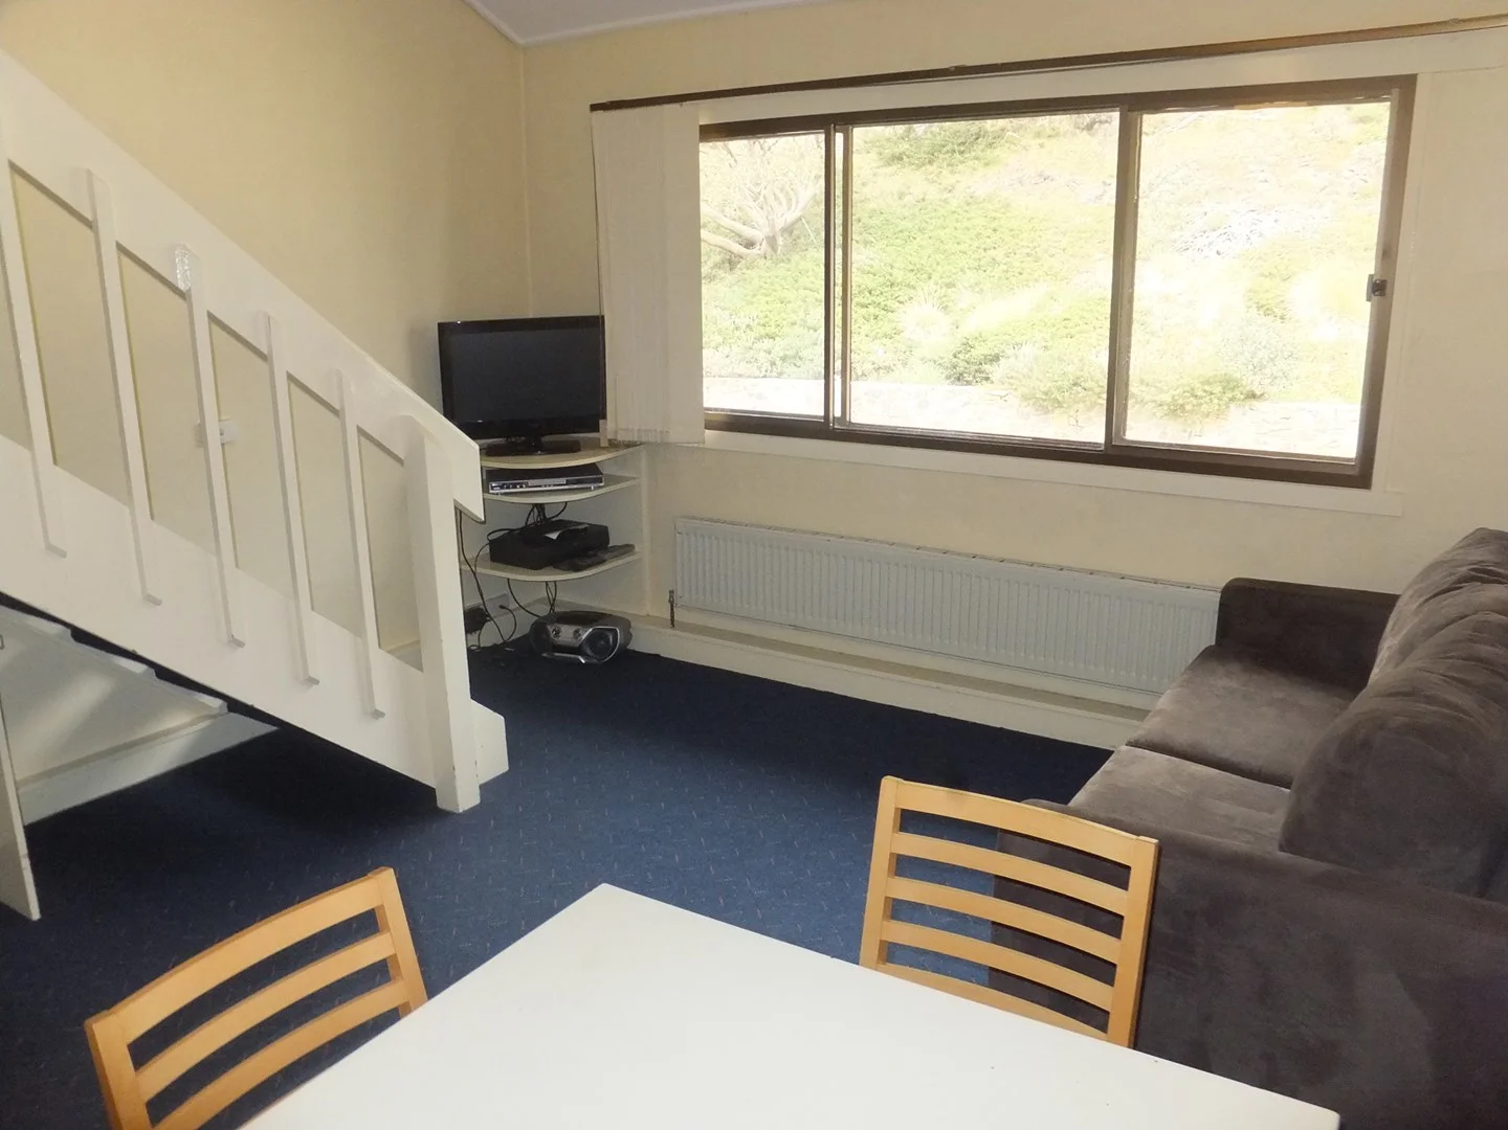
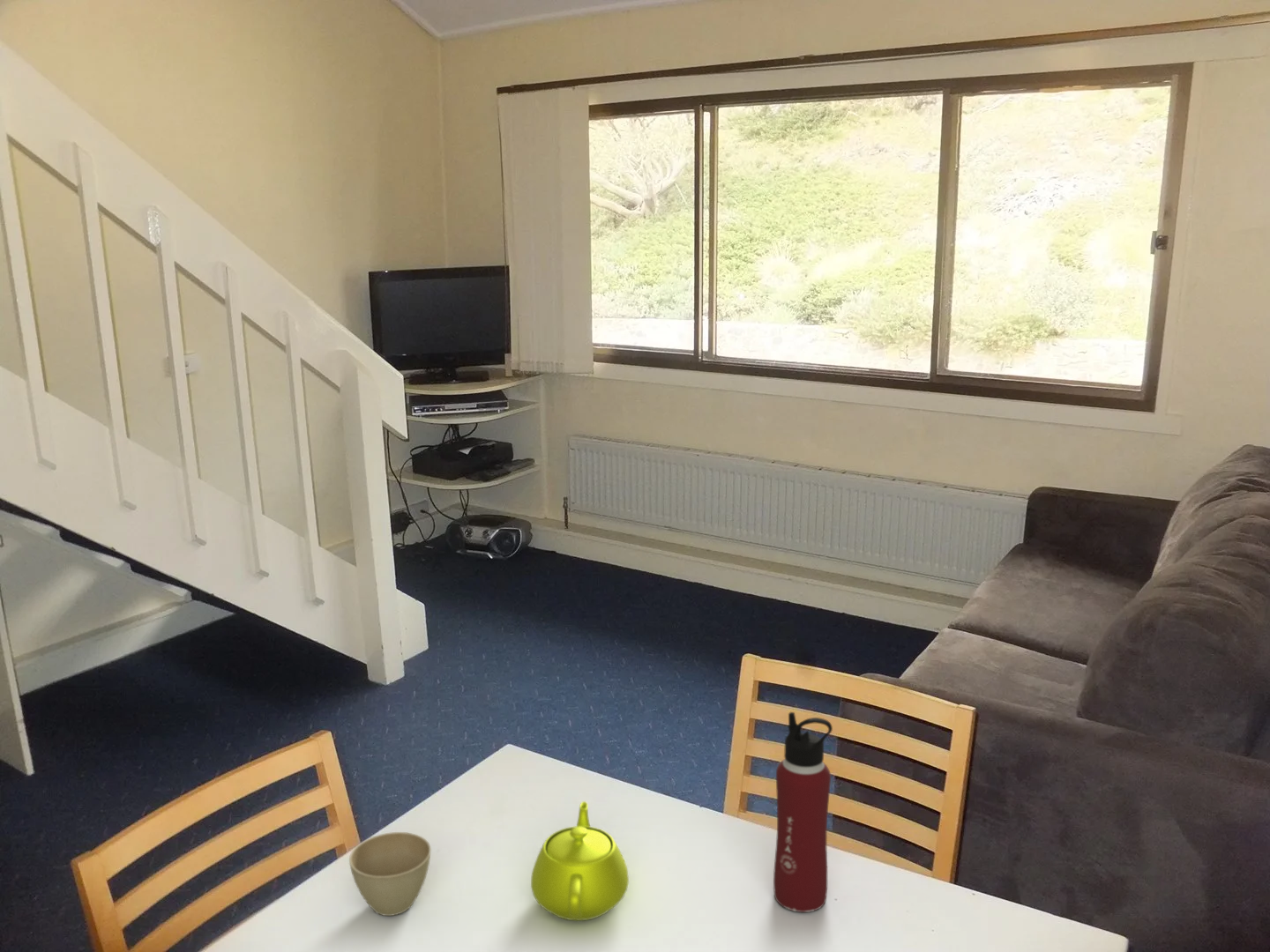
+ water bottle (803, 807)
+ teapot (579, 862)
+ flower pot (392, 878)
